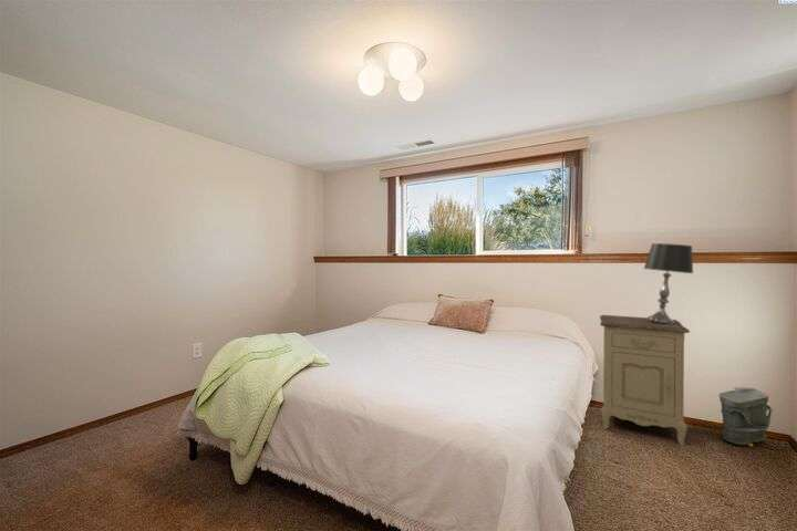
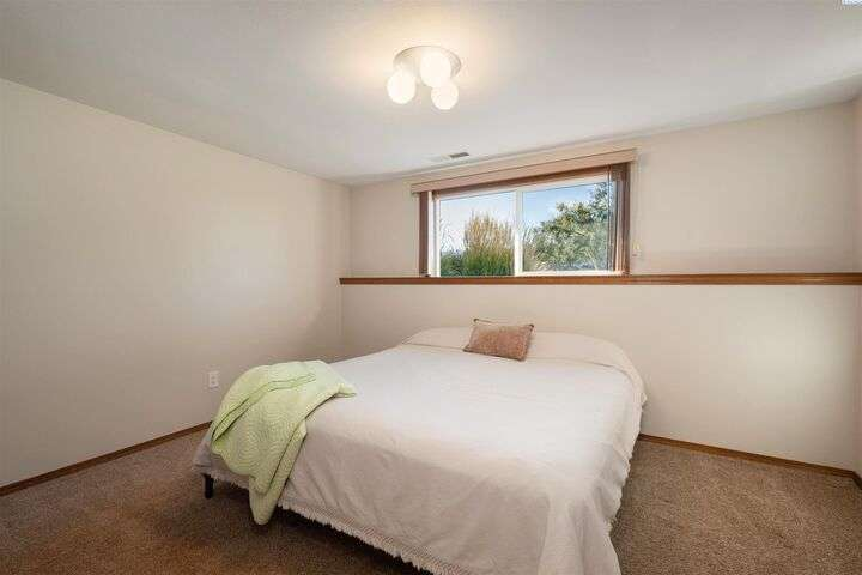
- nightstand (640, 374)
- table lamp (662, 285)
- bag (746, 417)
